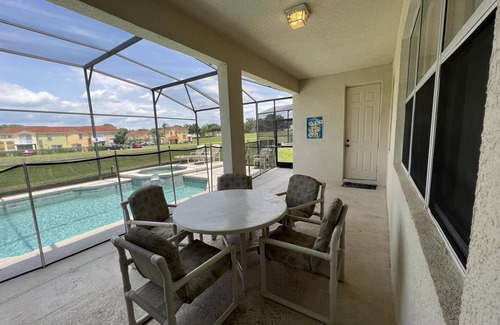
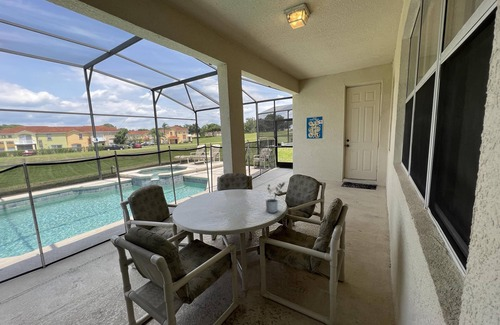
+ potted plant (274, 198)
